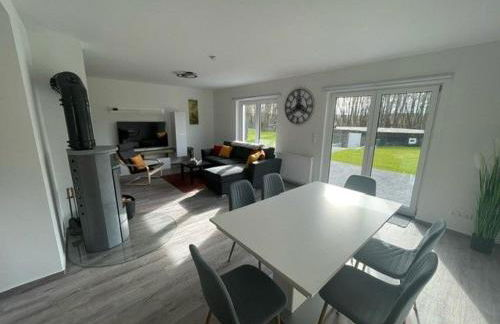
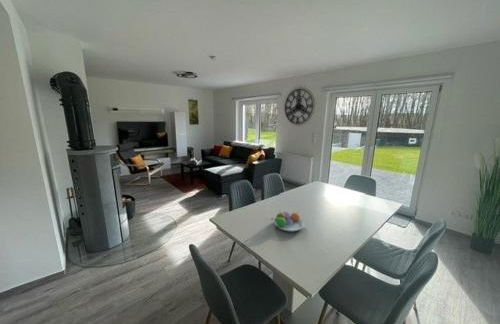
+ fruit bowl (287, 219)
